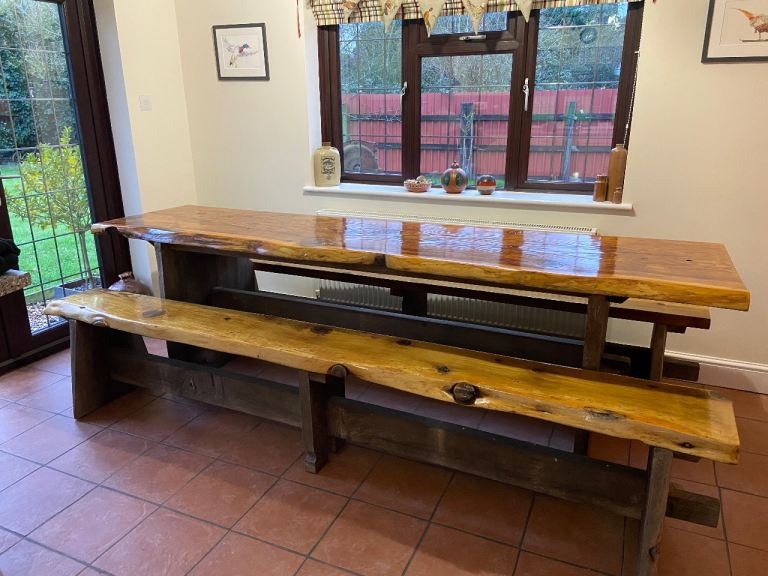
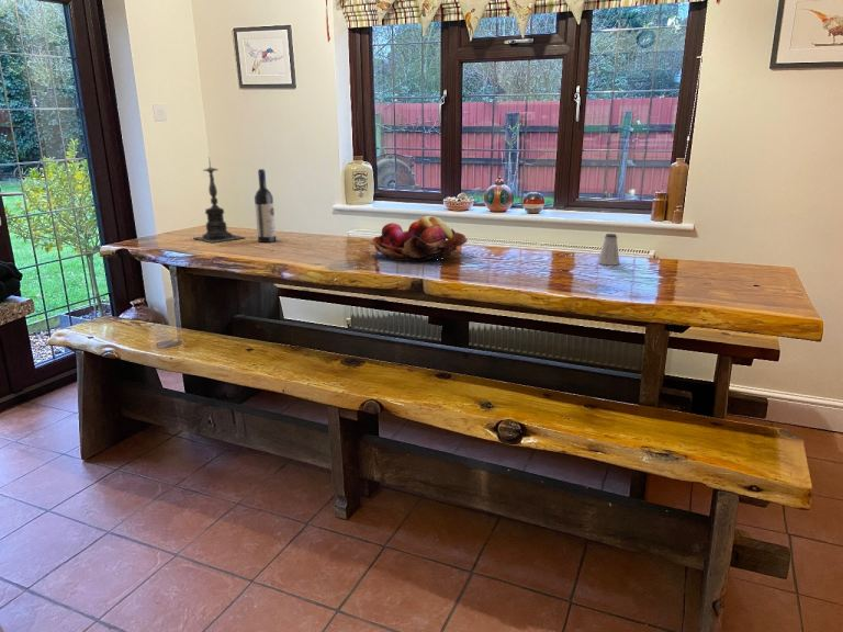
+ saltshaker (609, 248)
+ candle holder (214, 198)
+ fruit basket (420, 237)
+ wine bottle (263, 205)
